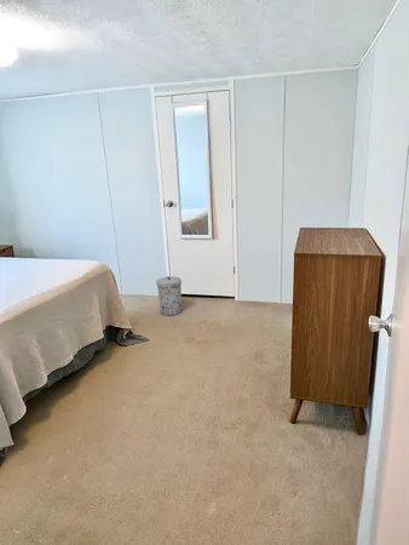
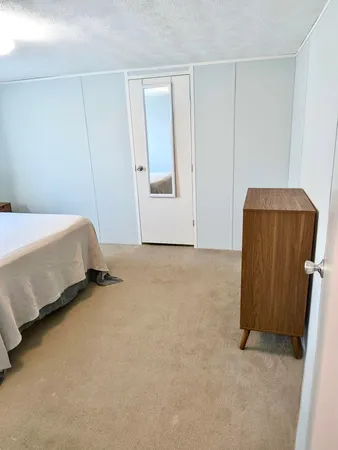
- trash can (169, 294)
